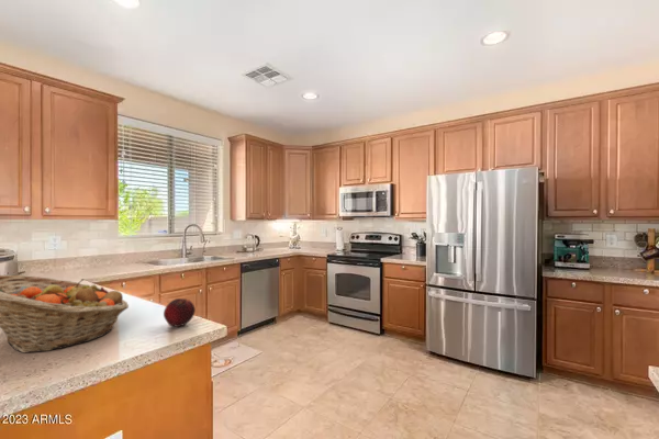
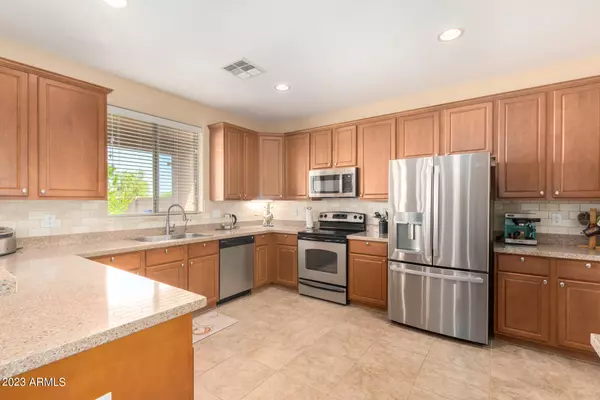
- fruit basket (58, 303)
- fruit (179, 312)
